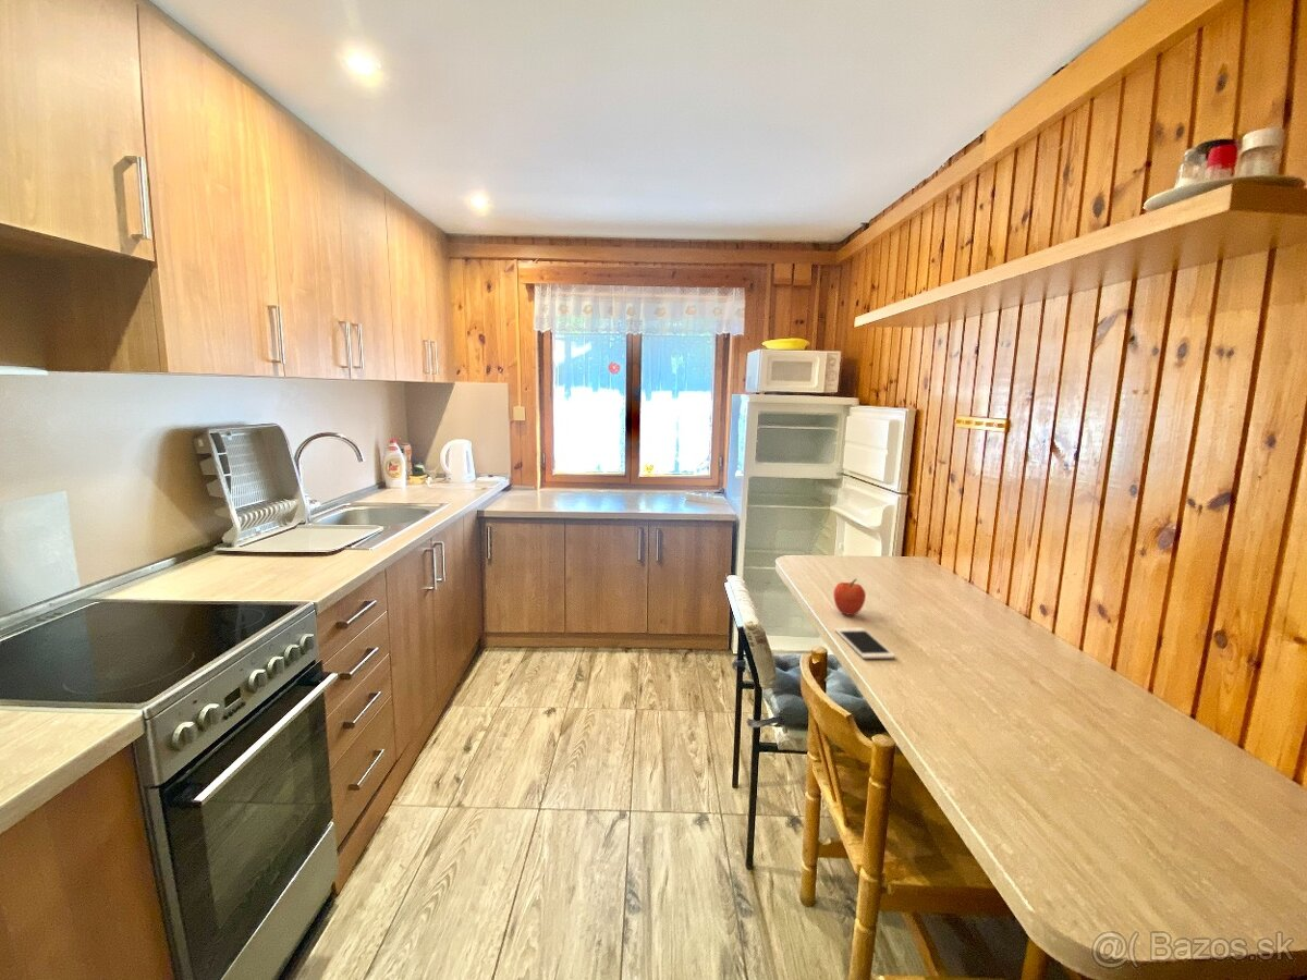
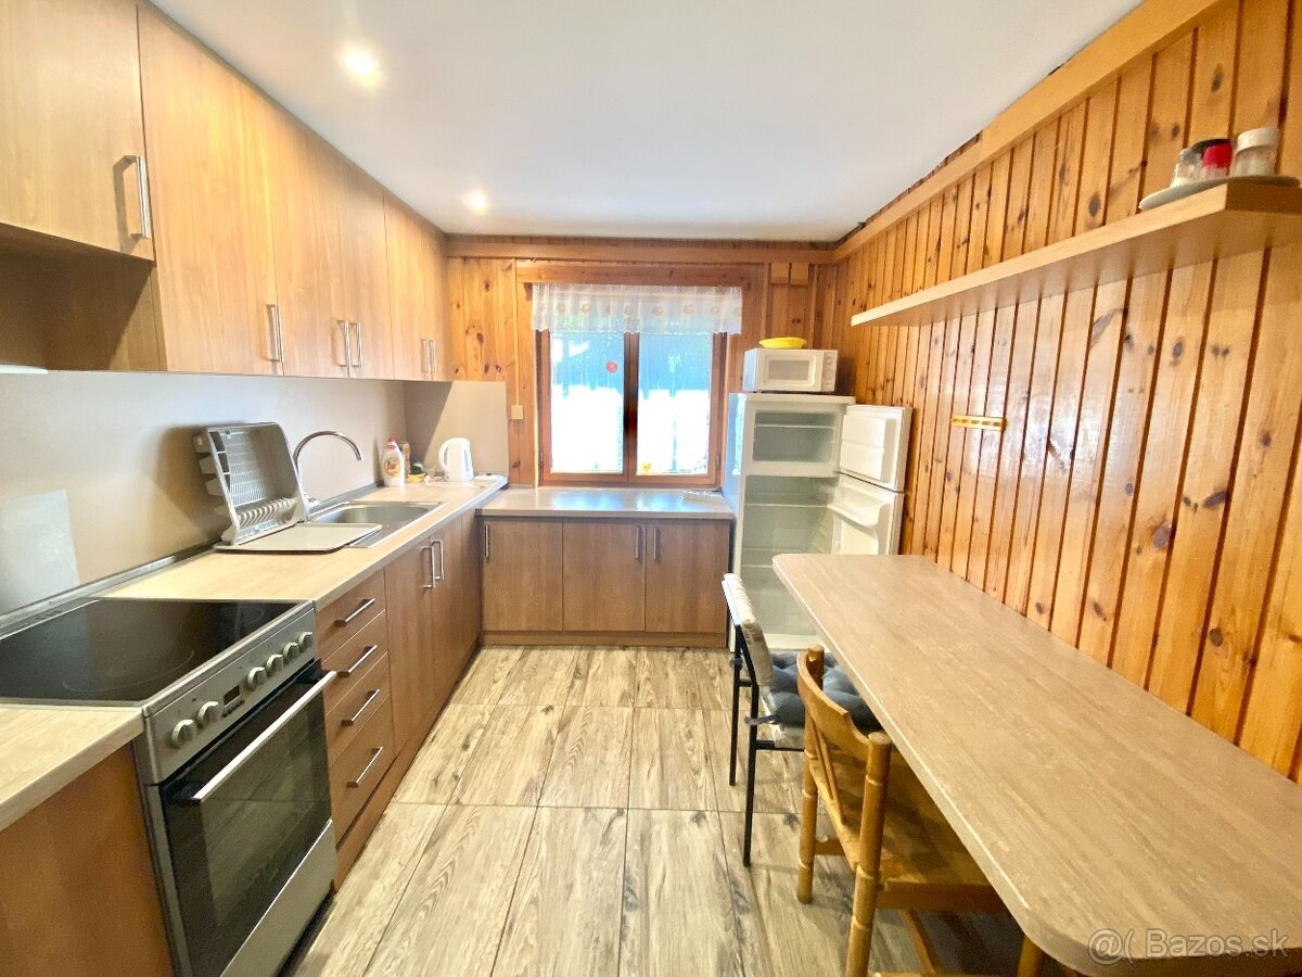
- cell phone (863, 641)
- apple (848, 596)
